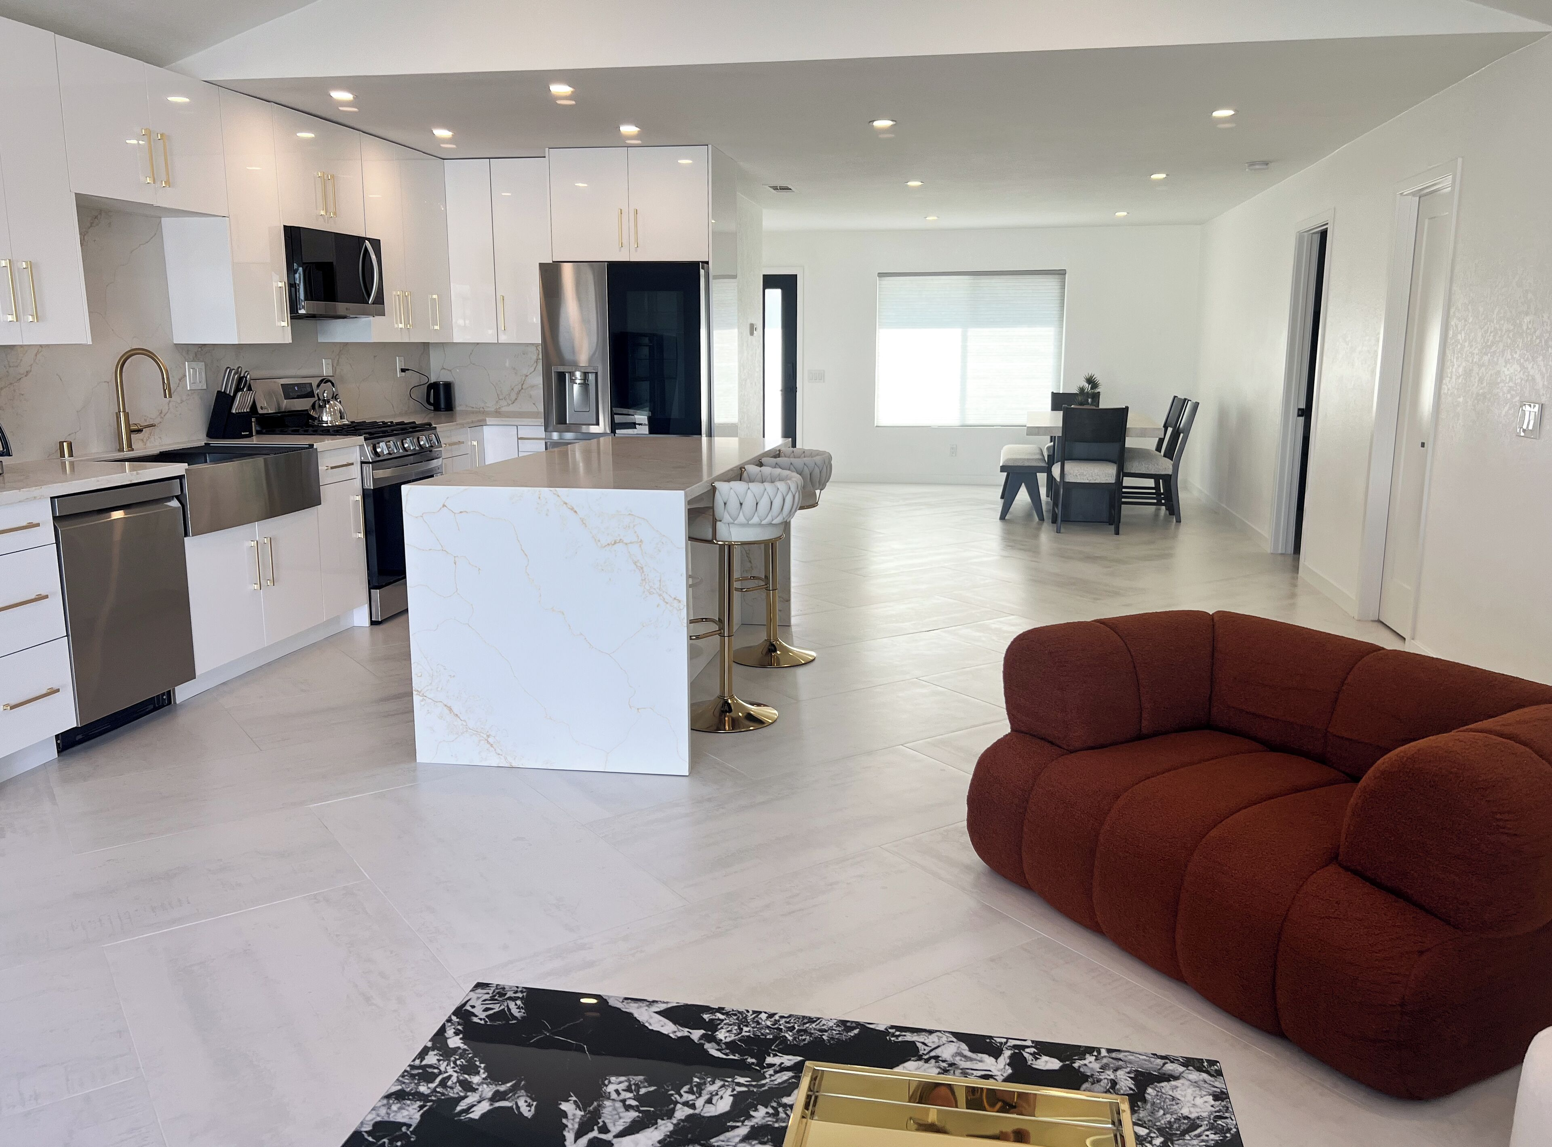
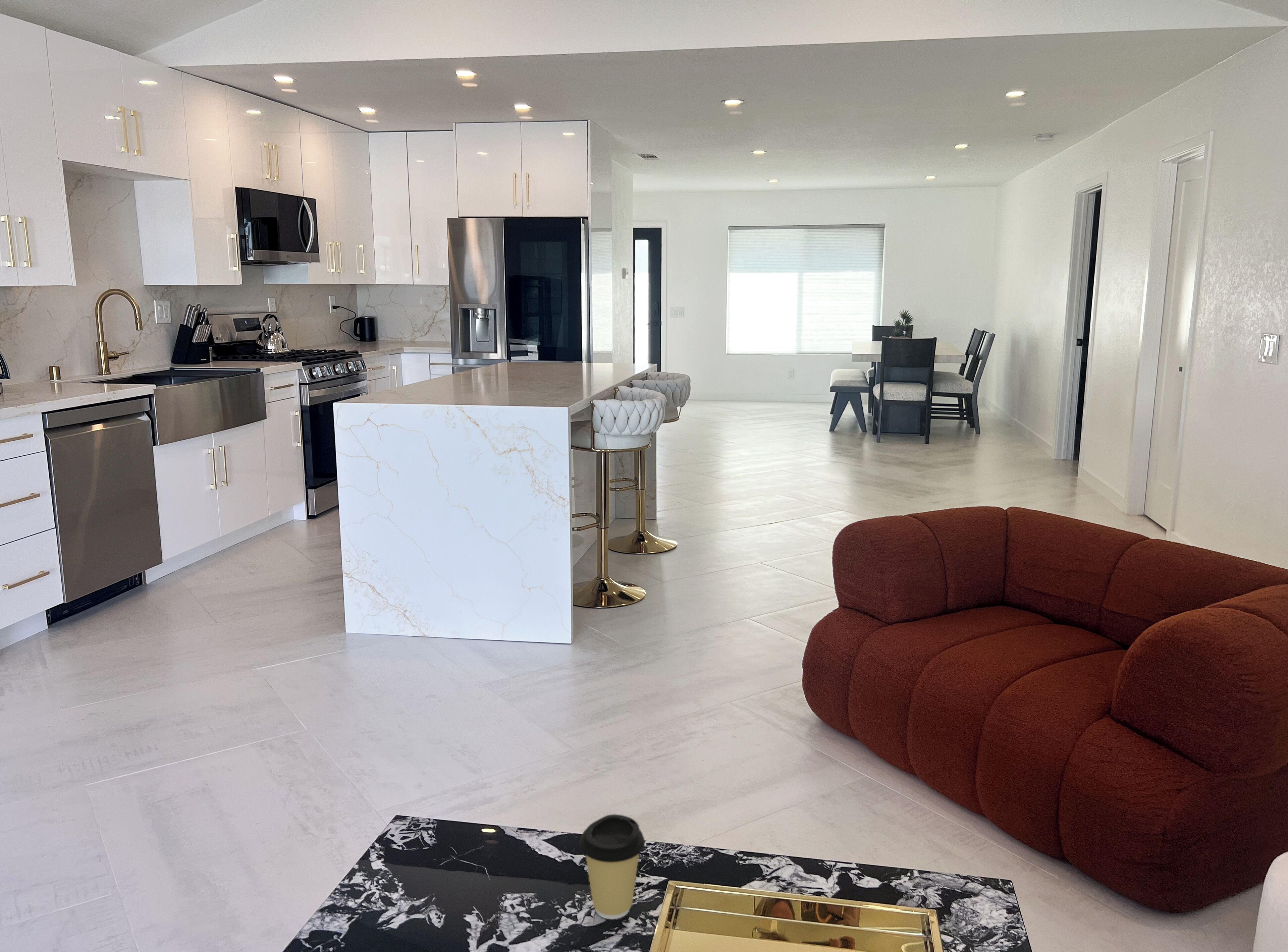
+ coffee cup (612, 869)
